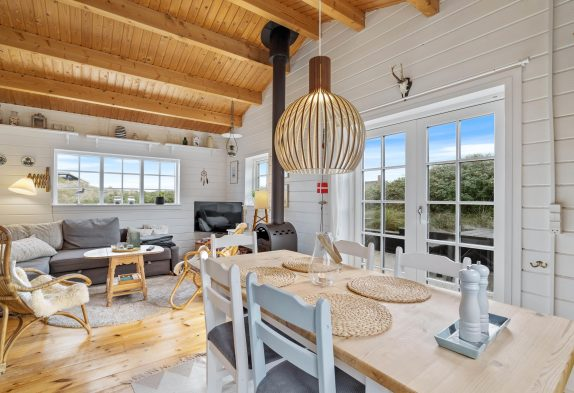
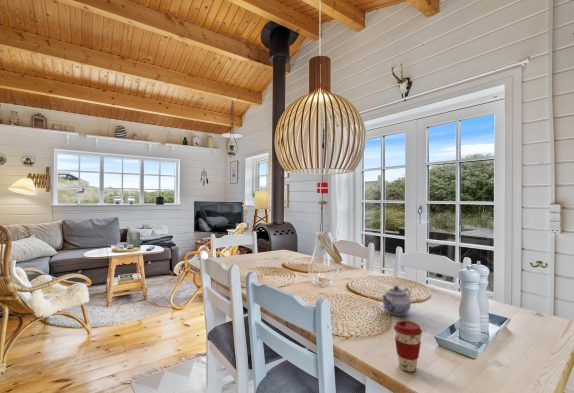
+ teapot (396, 299)
+ coffee cup (407, 345)
